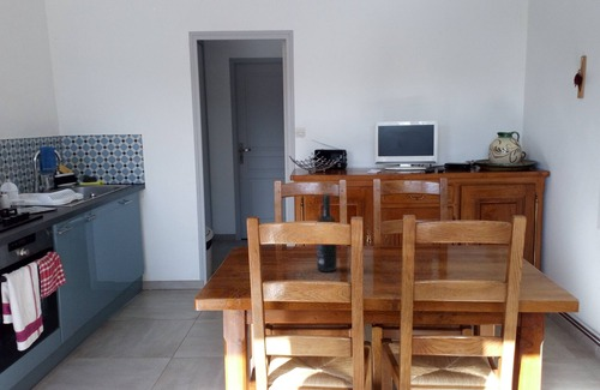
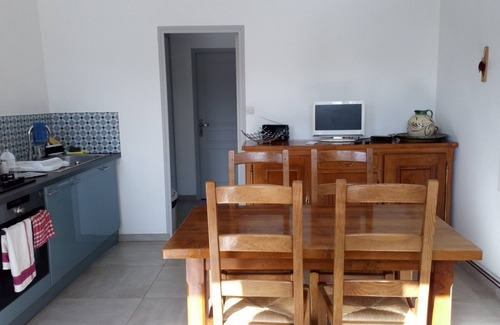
- wine bottle (326, 221)
